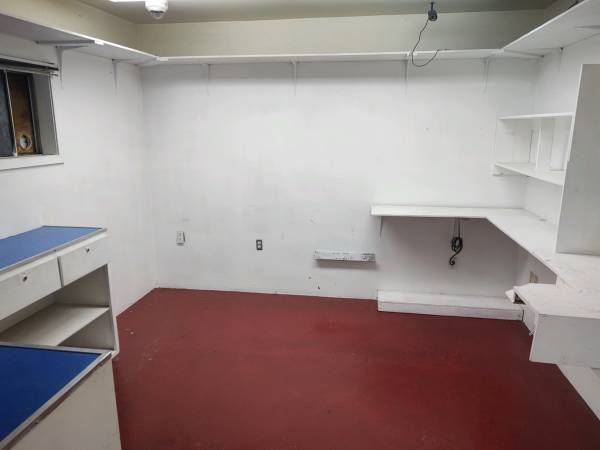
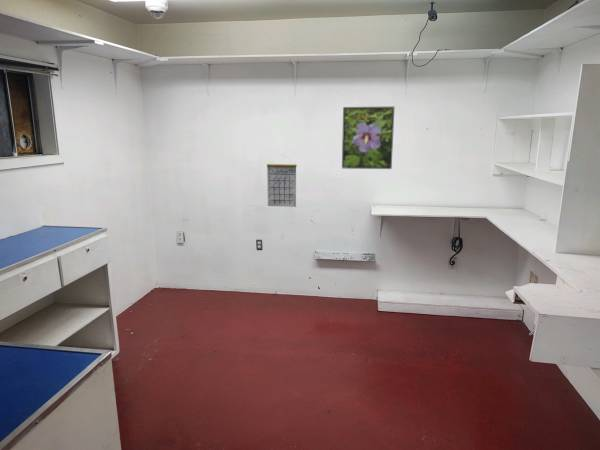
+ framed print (367, 138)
+ calendar (281, 180)
